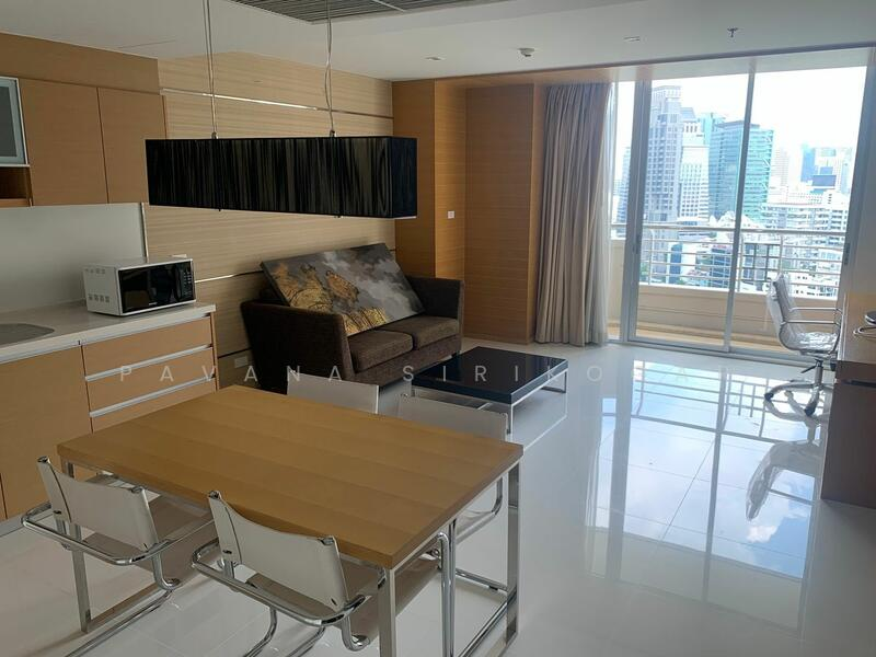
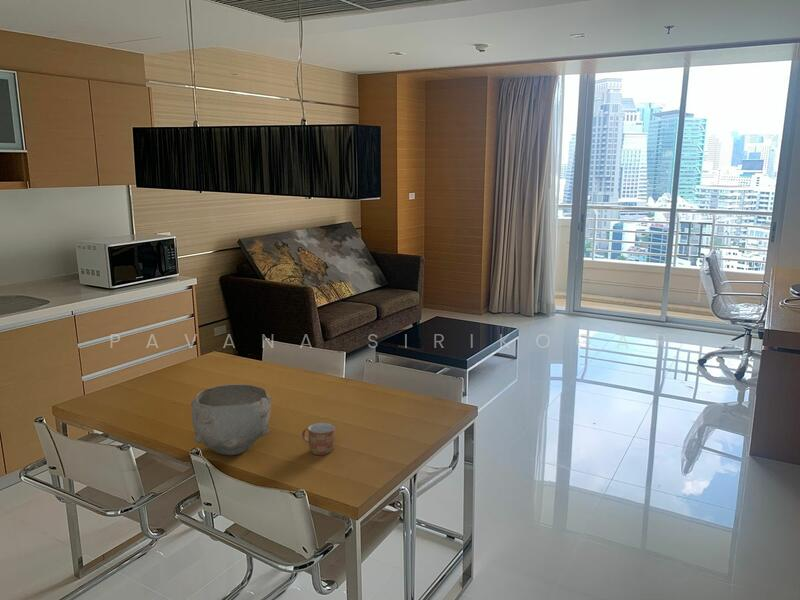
+ mug (318, 438)
+ bowl (231, 422)
